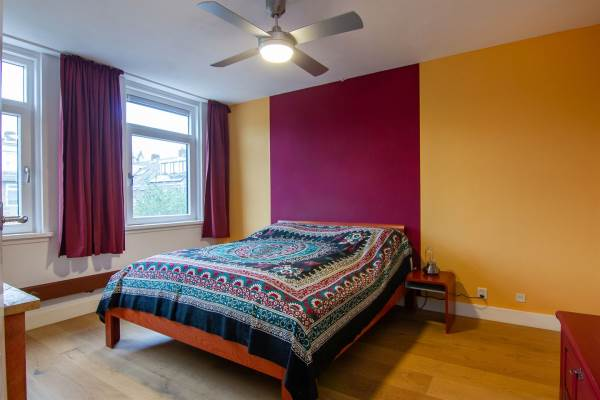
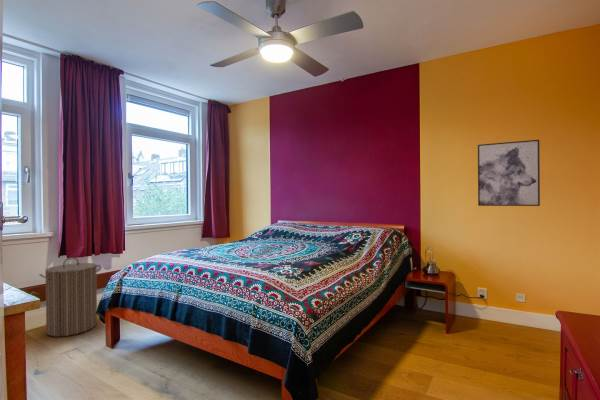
+ laundry hamper (72, 292)
+ wall art (507, 174)
